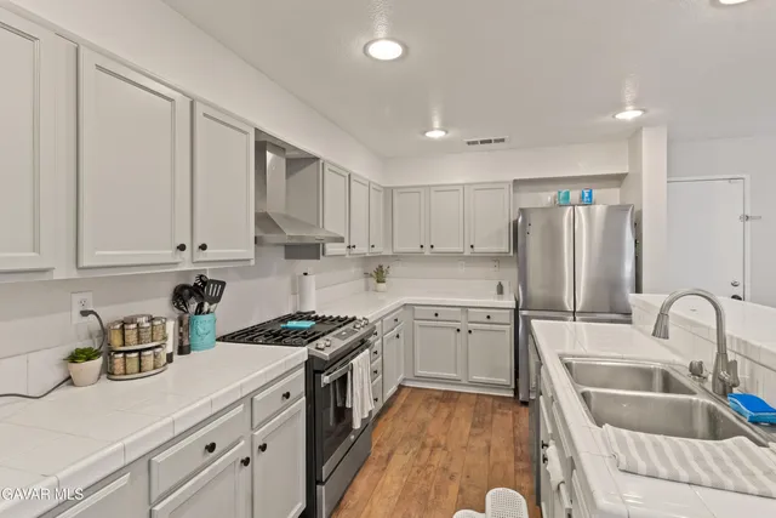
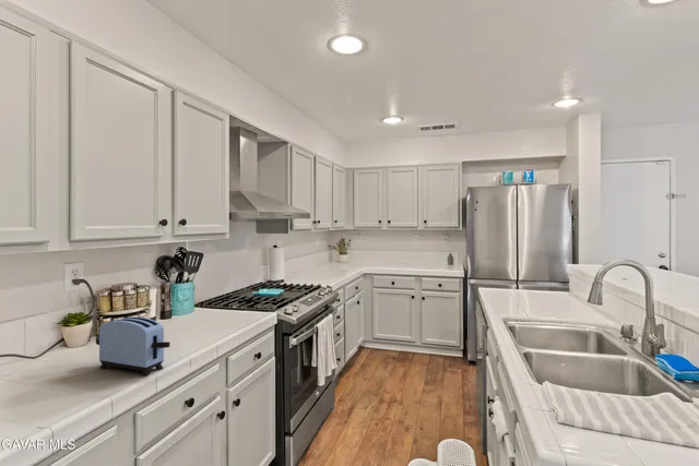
+ toaster (131, 343)
